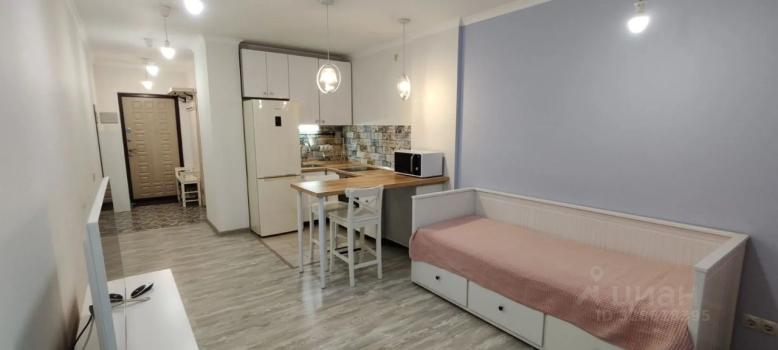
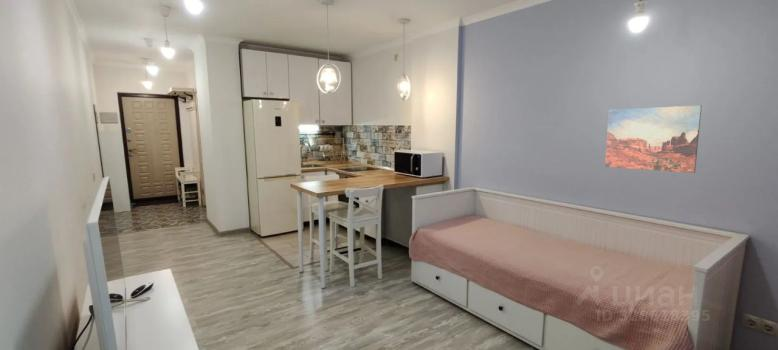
+ wall art (648, 139)
